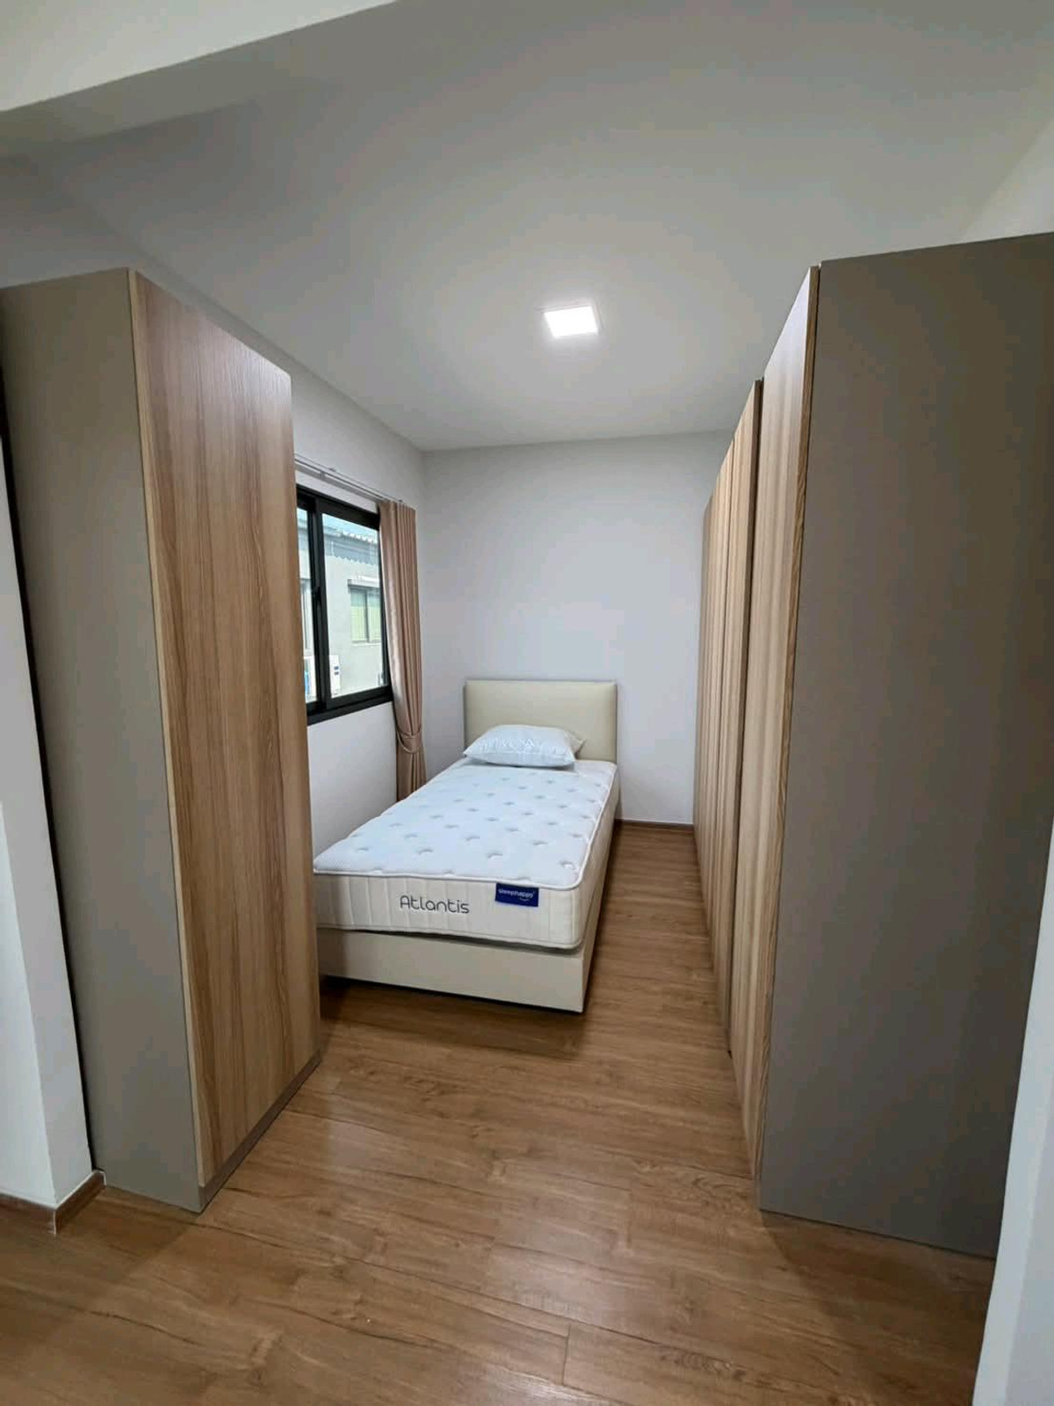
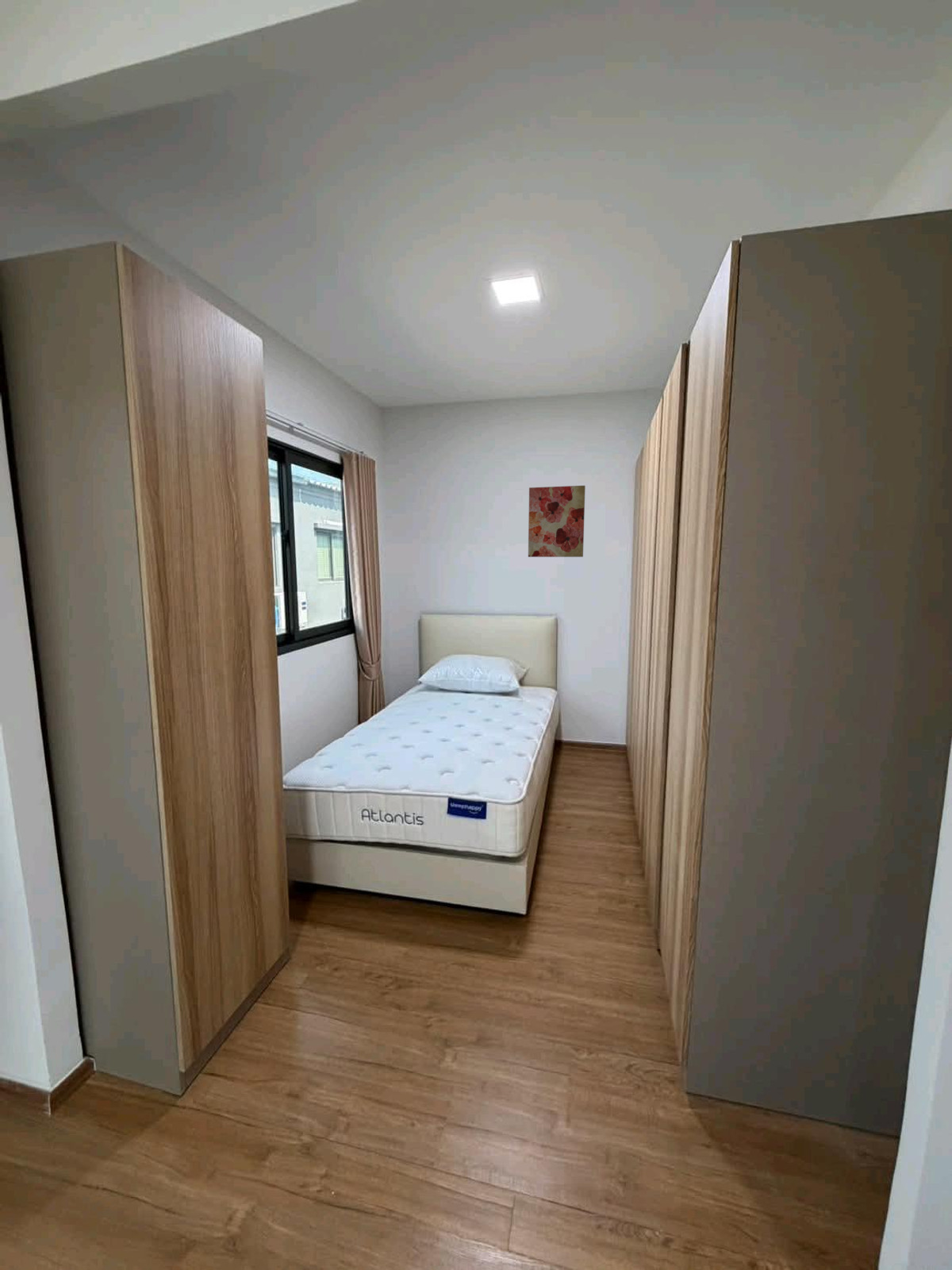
+ wall art (555, 521)
